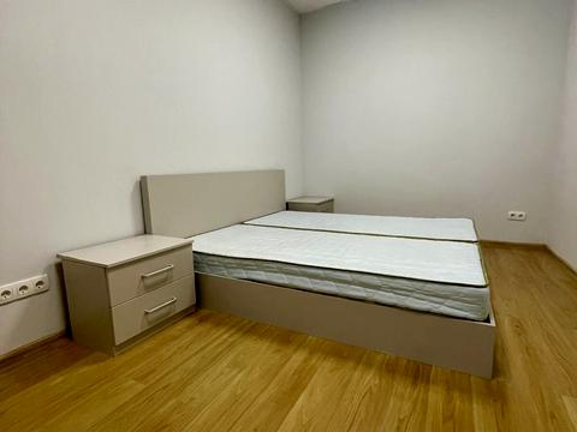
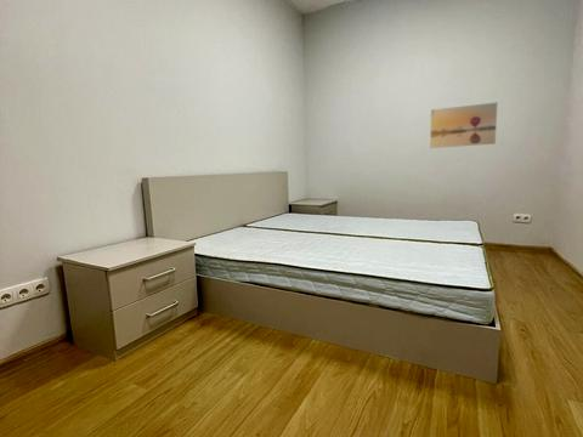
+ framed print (462, 126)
